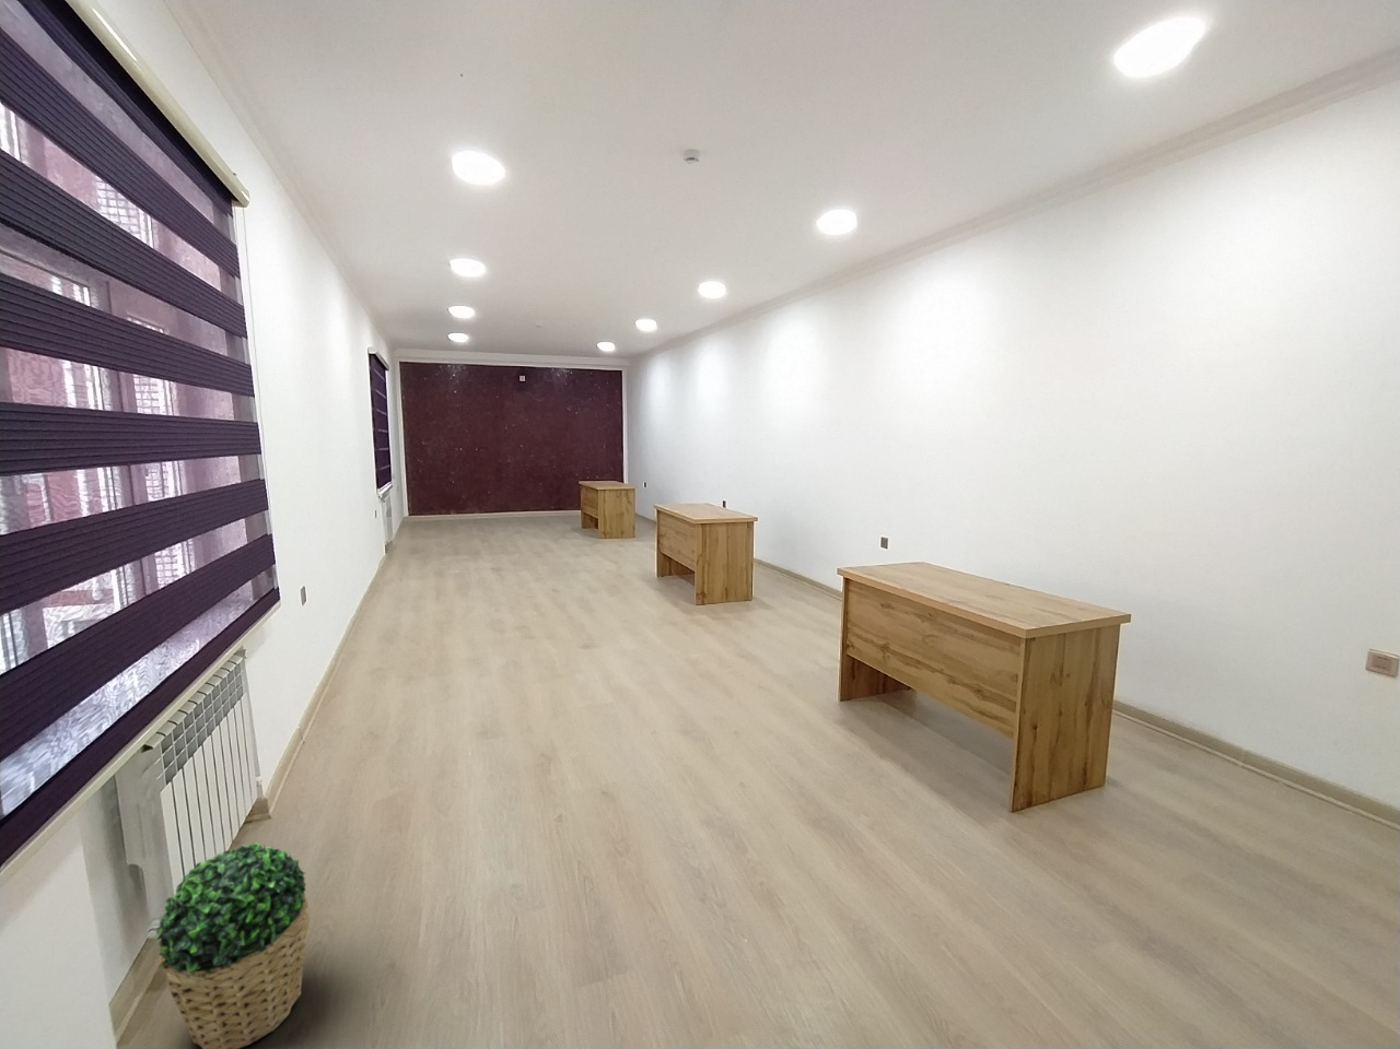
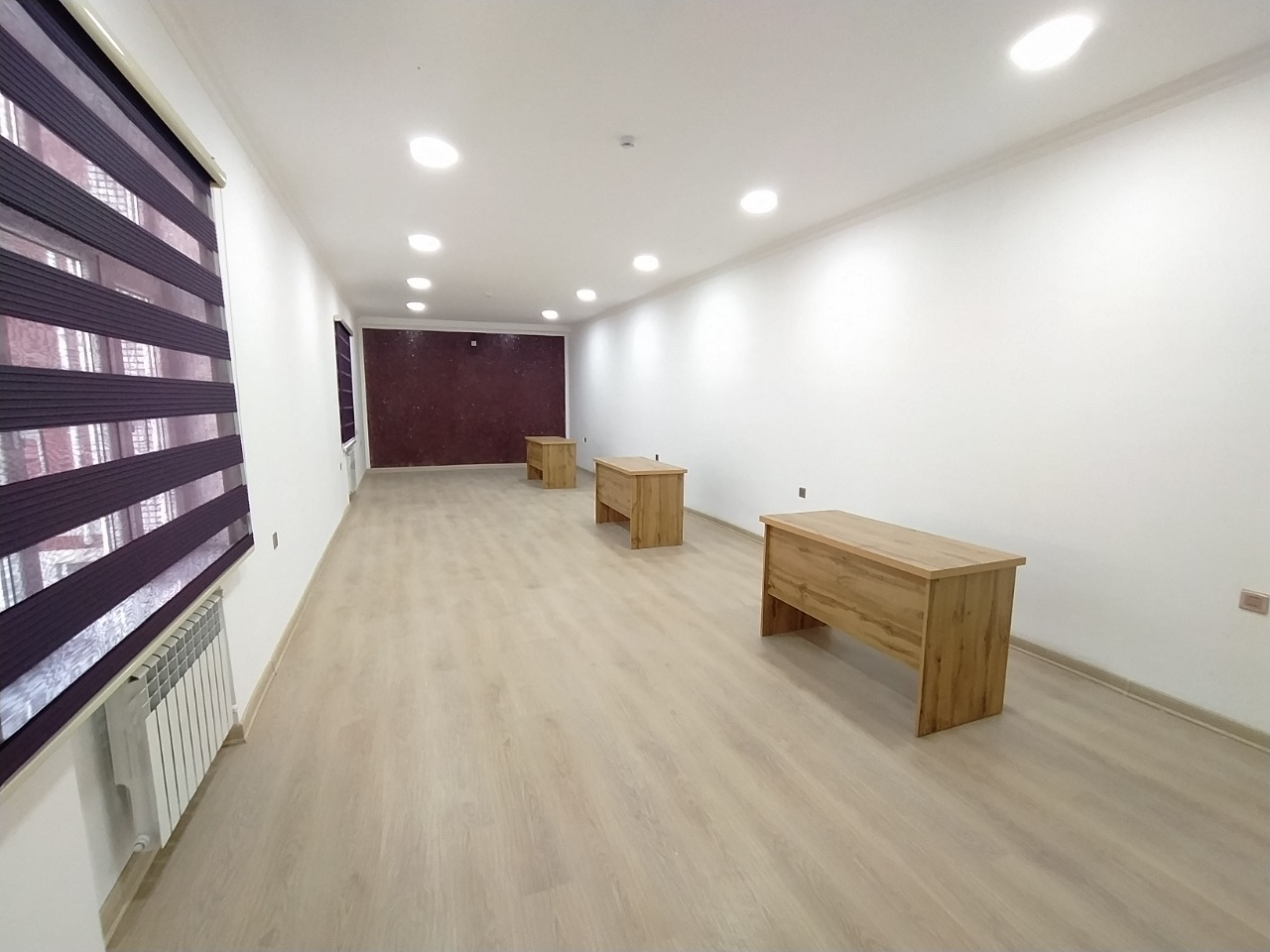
- potted plant (238, 936)
